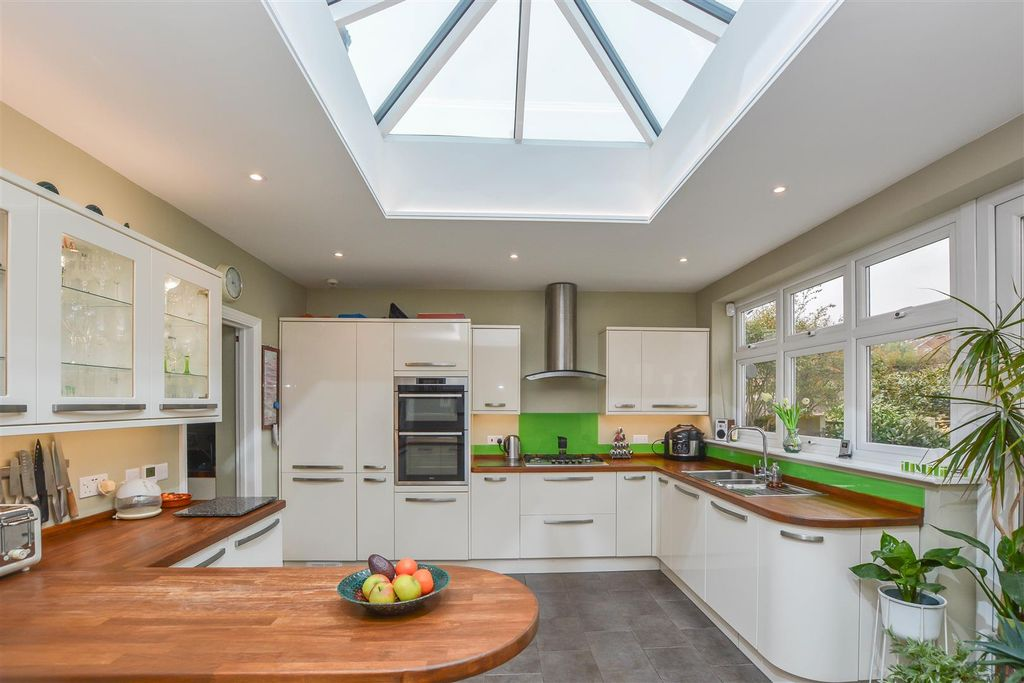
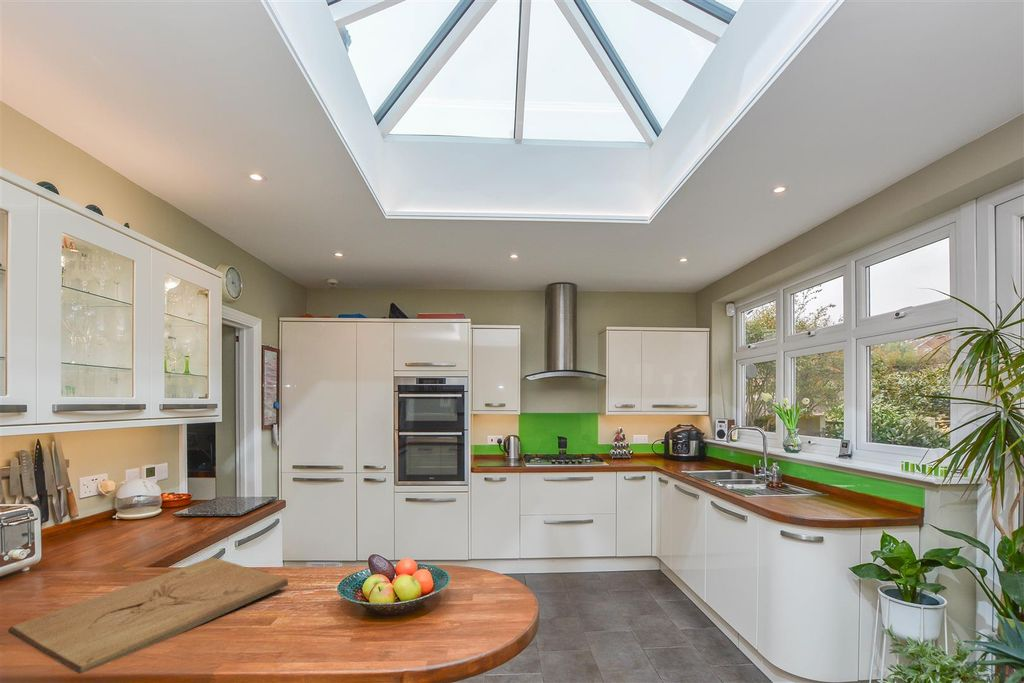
+ cutting board (161, 603)
